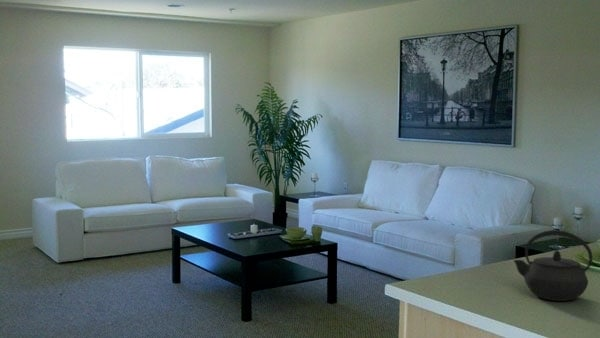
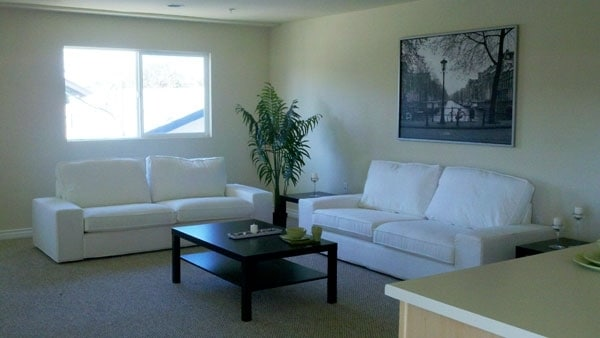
- kettle (551, 263)
